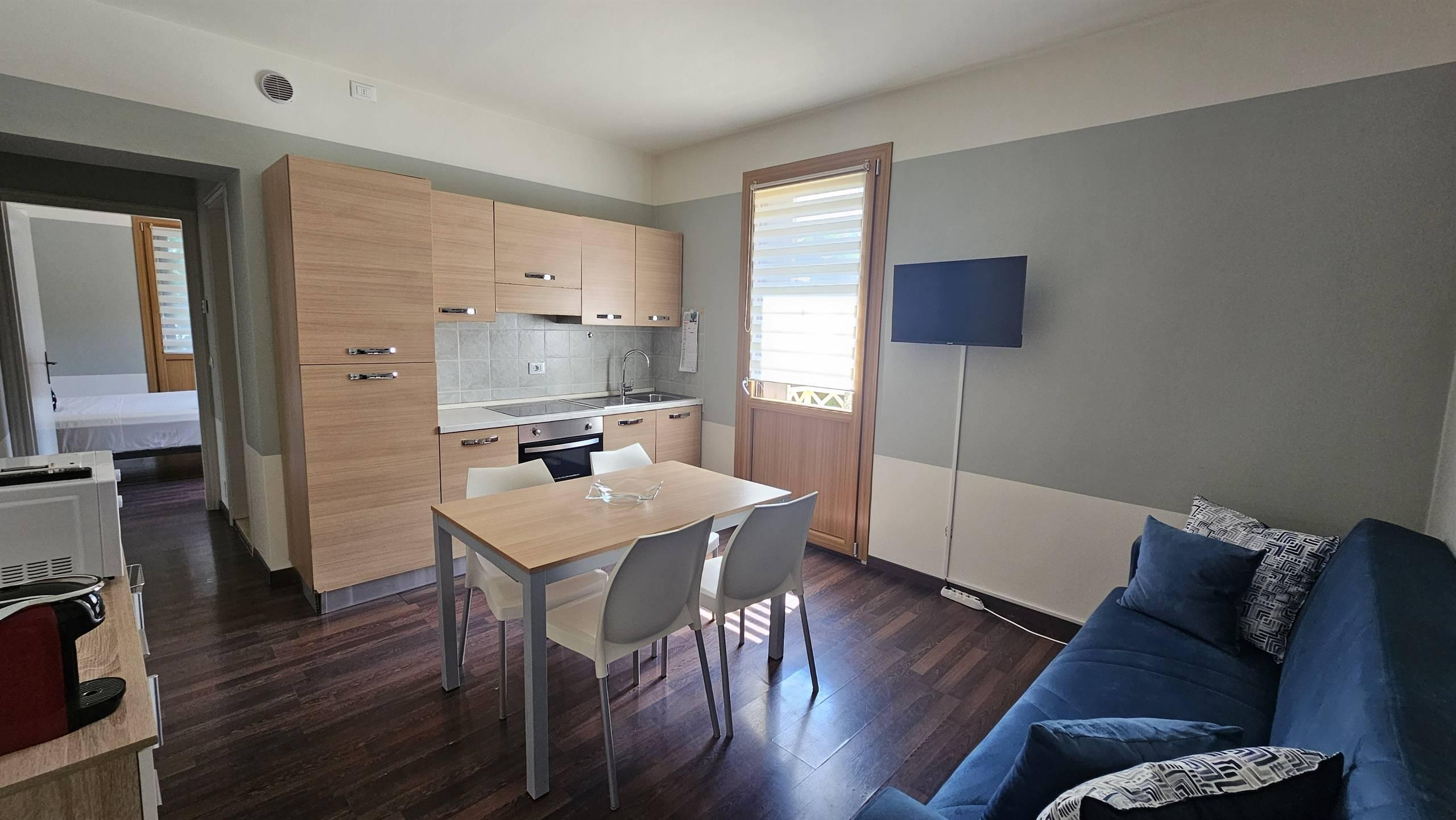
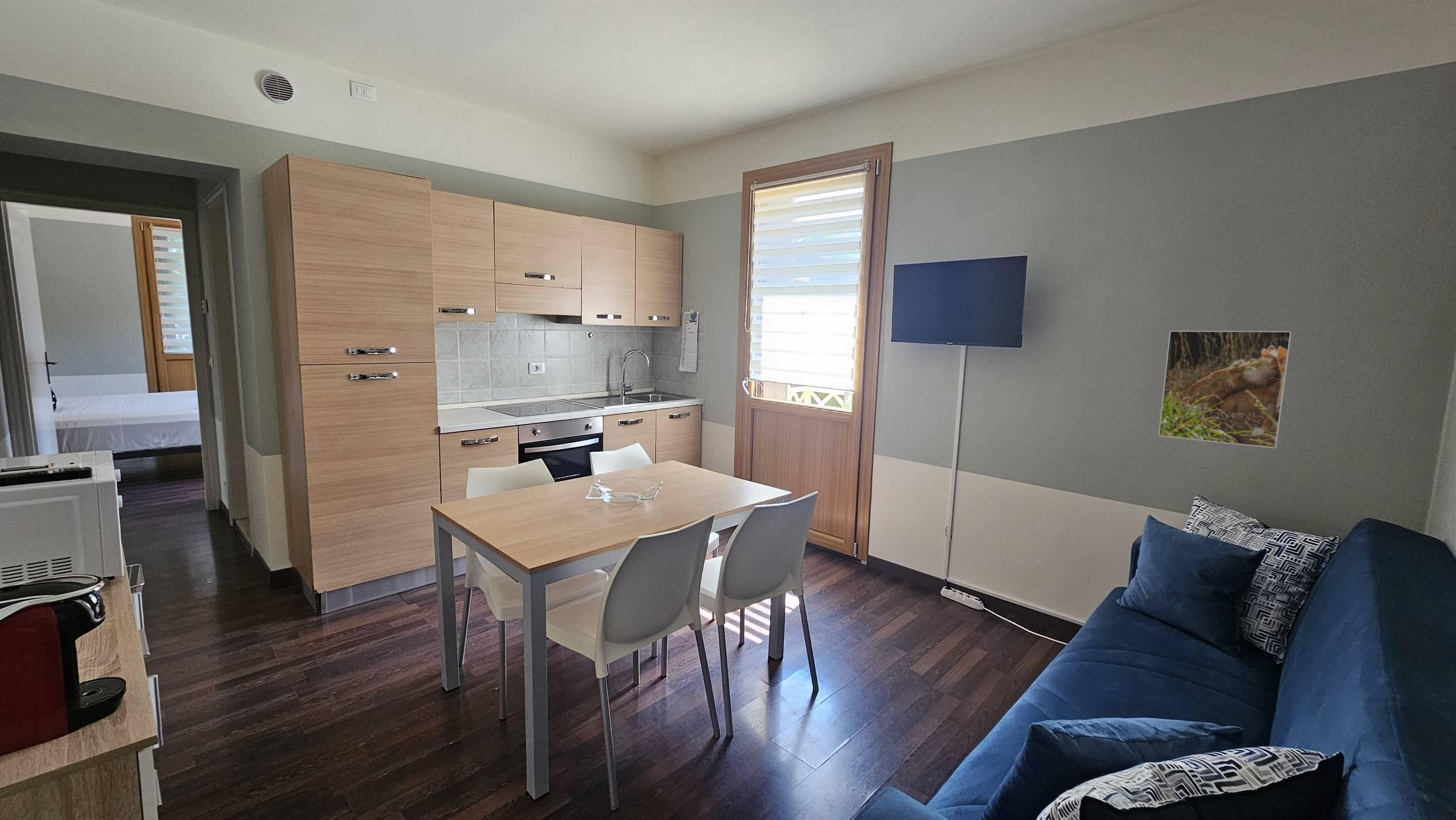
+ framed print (1221, 386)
